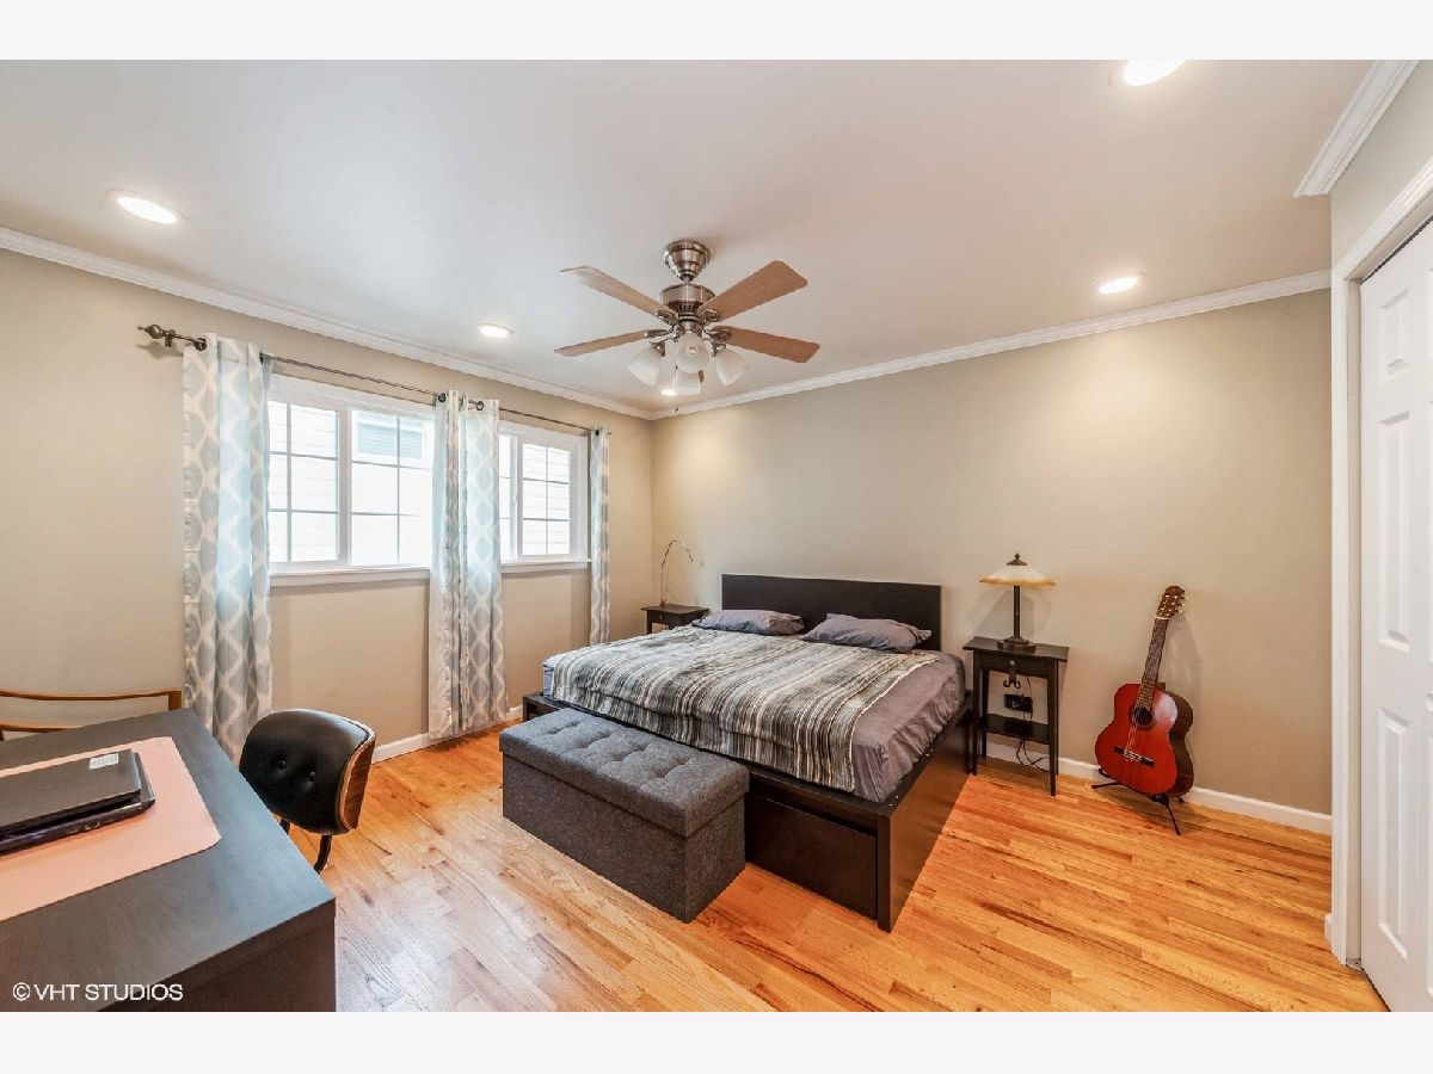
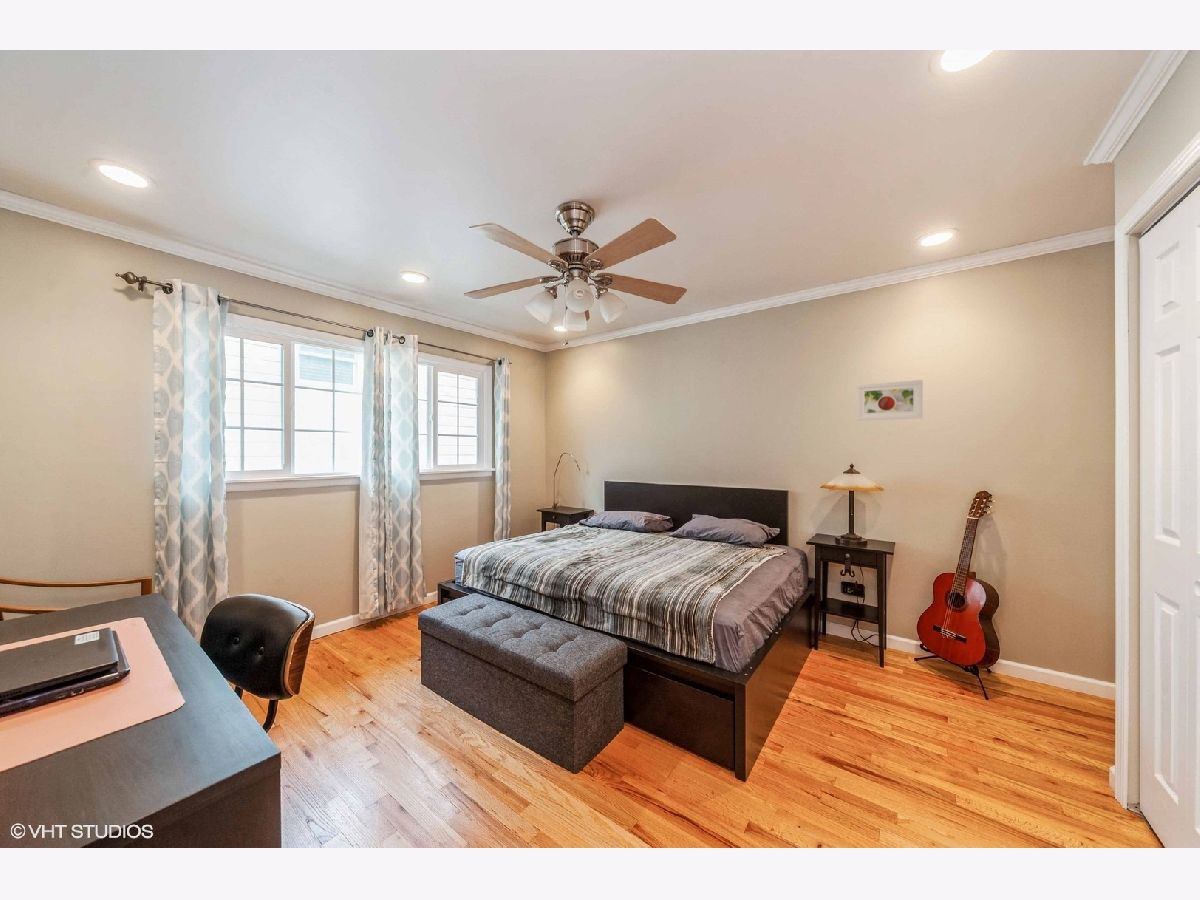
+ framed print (888, 401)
